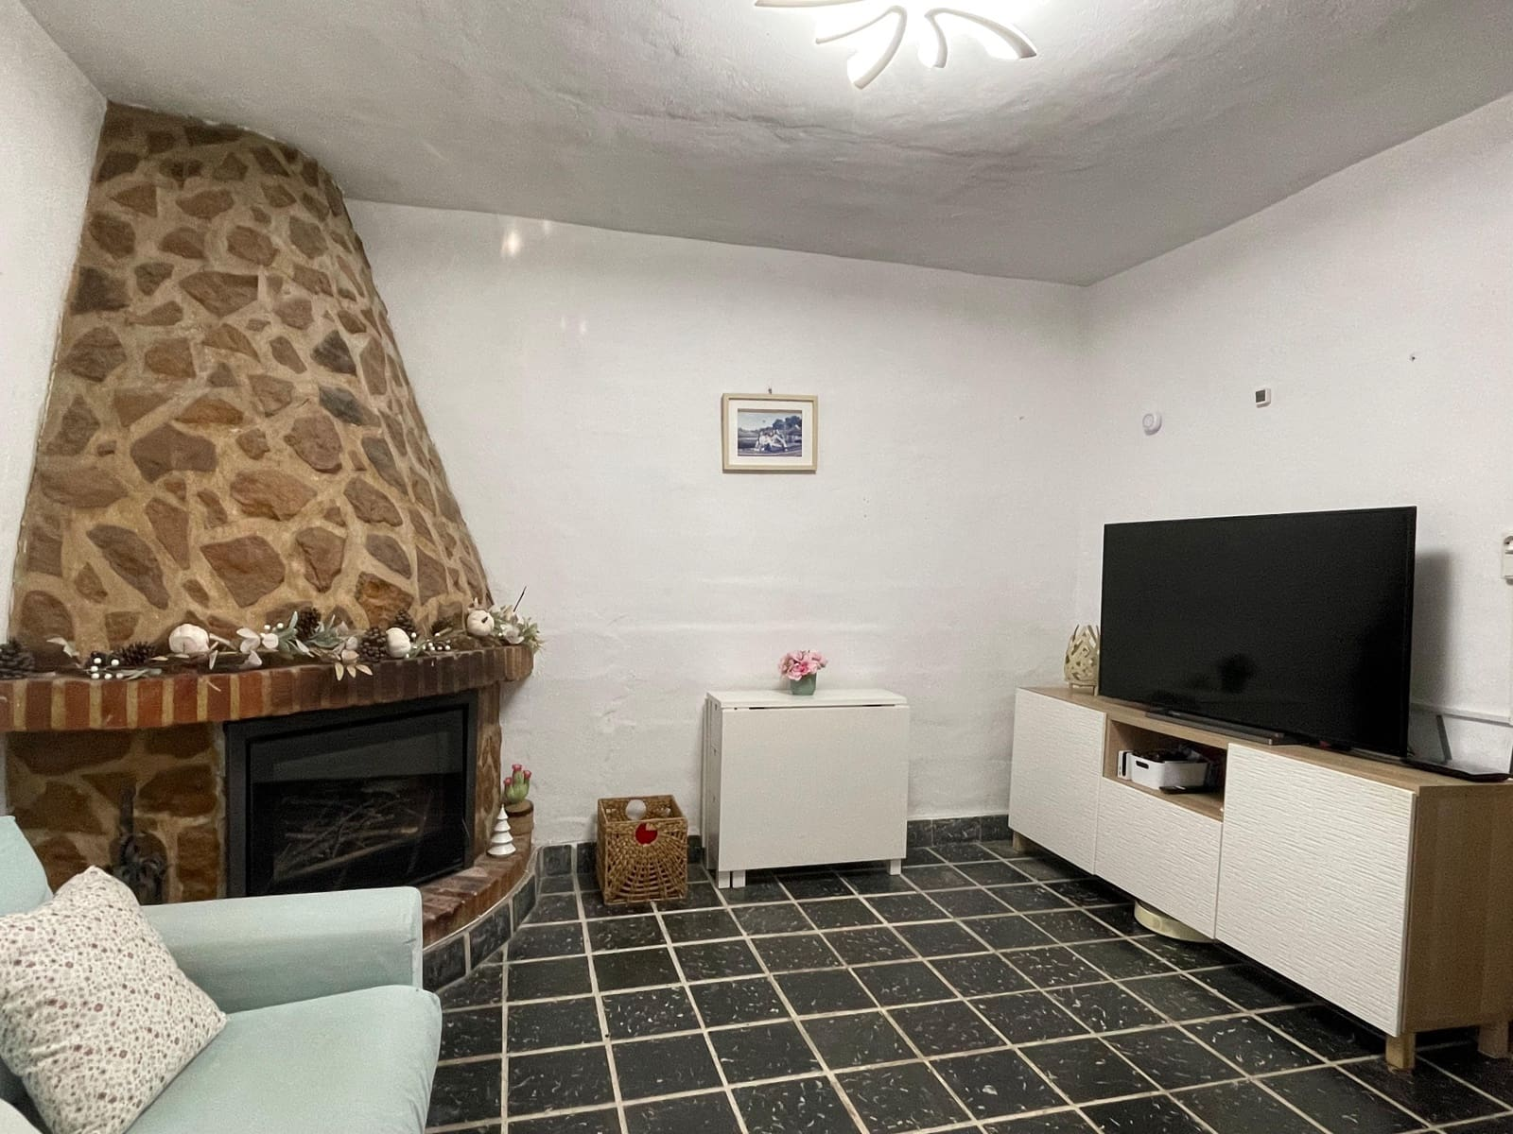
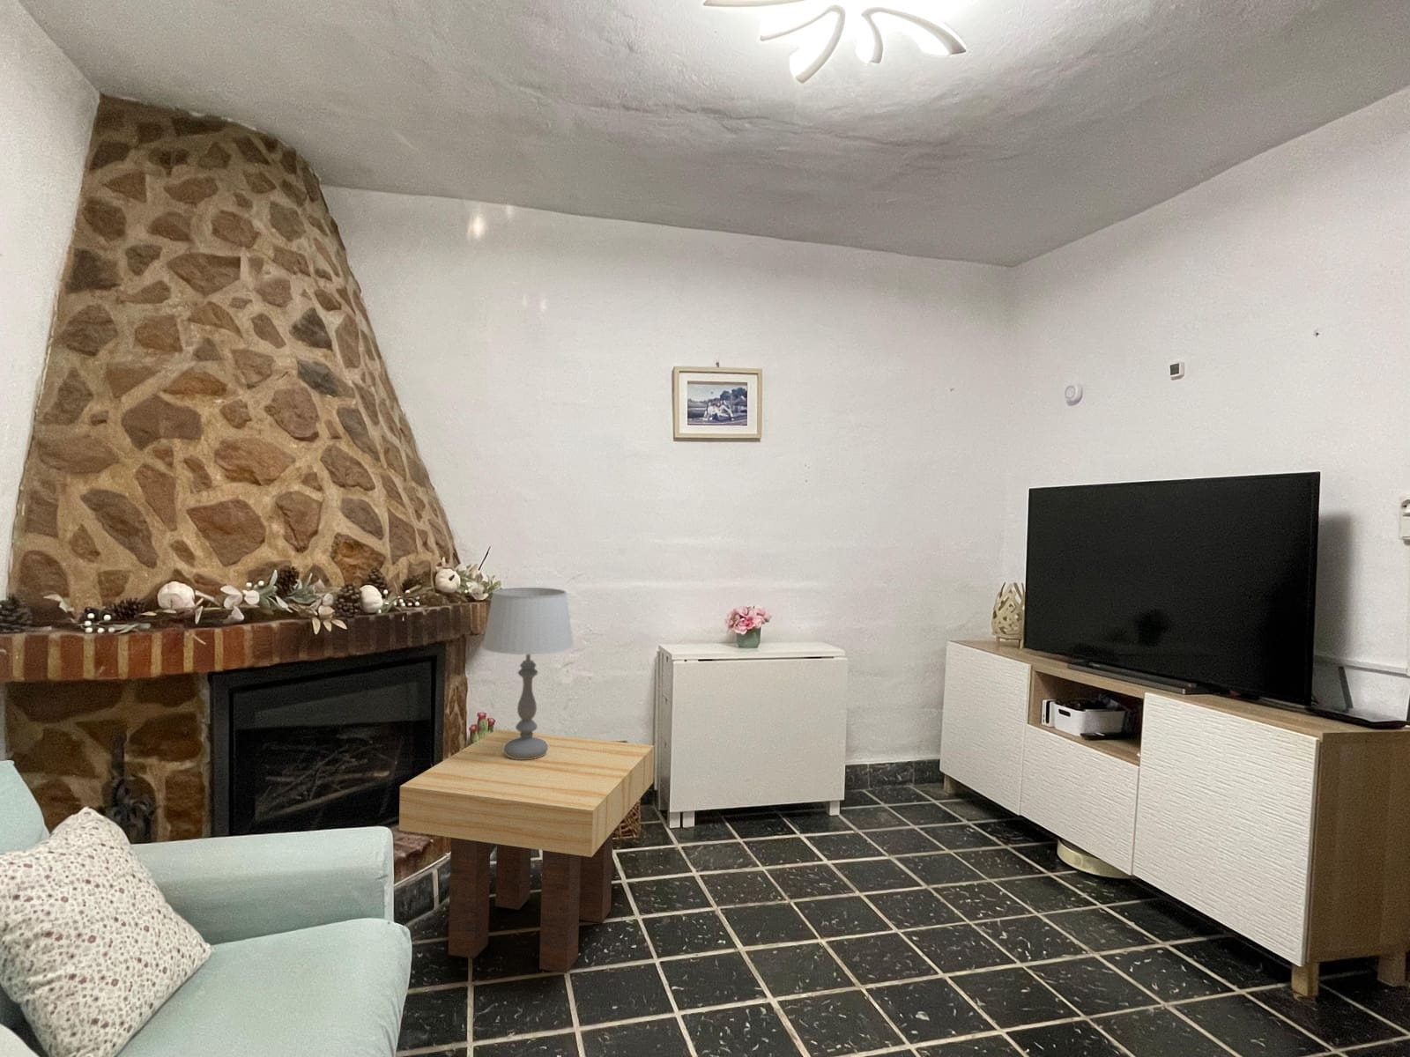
+ table lamp (527, 672)
+ side table (536, 847)
